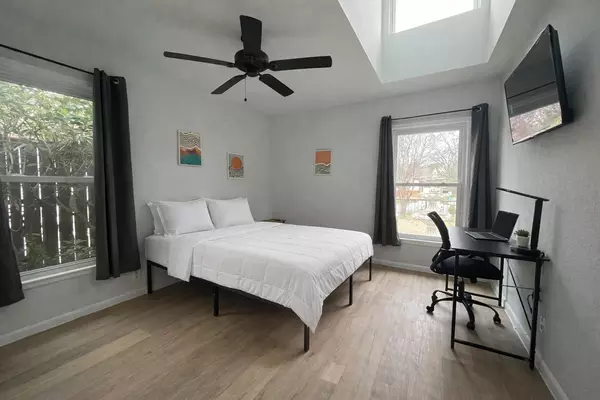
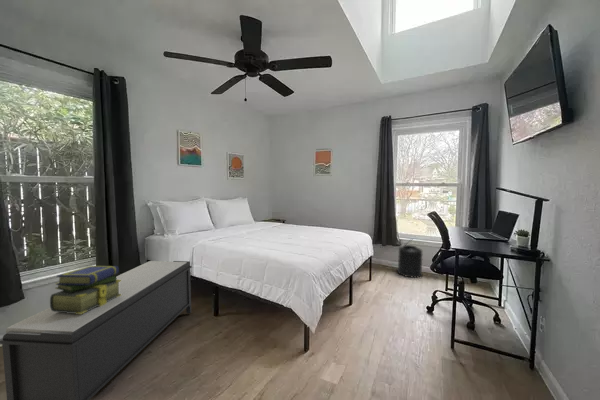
+ stack of books (88, 285)
+ bench (125, 318)
+ trash can (410, 255)
